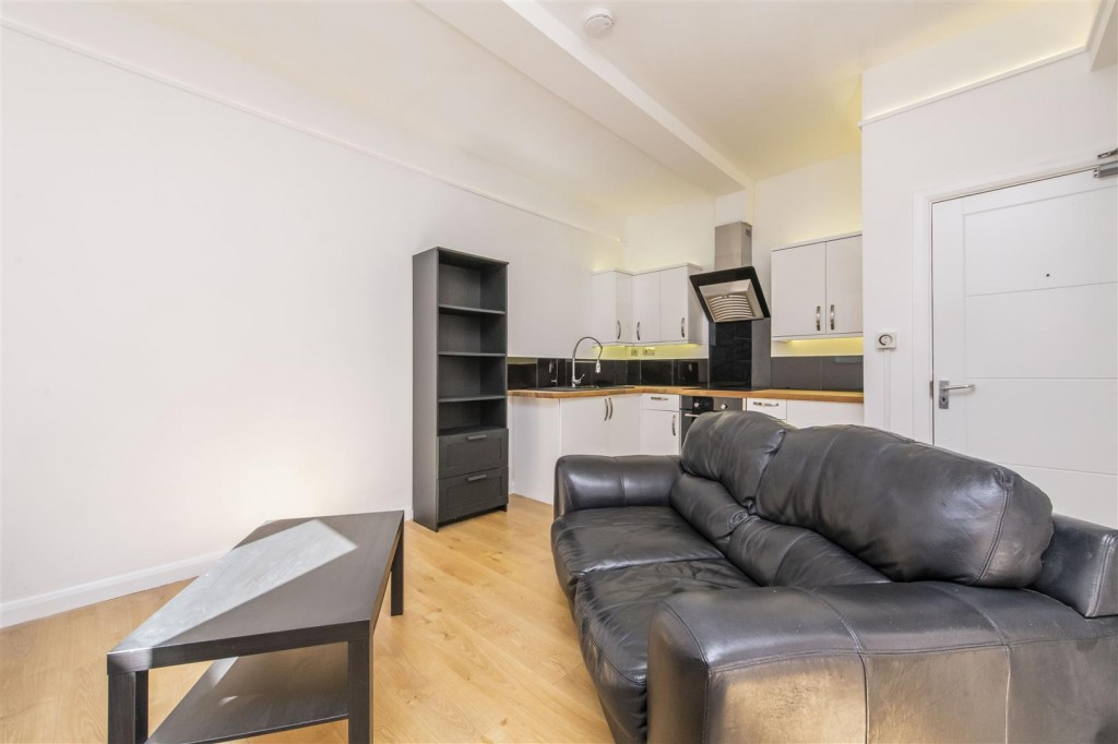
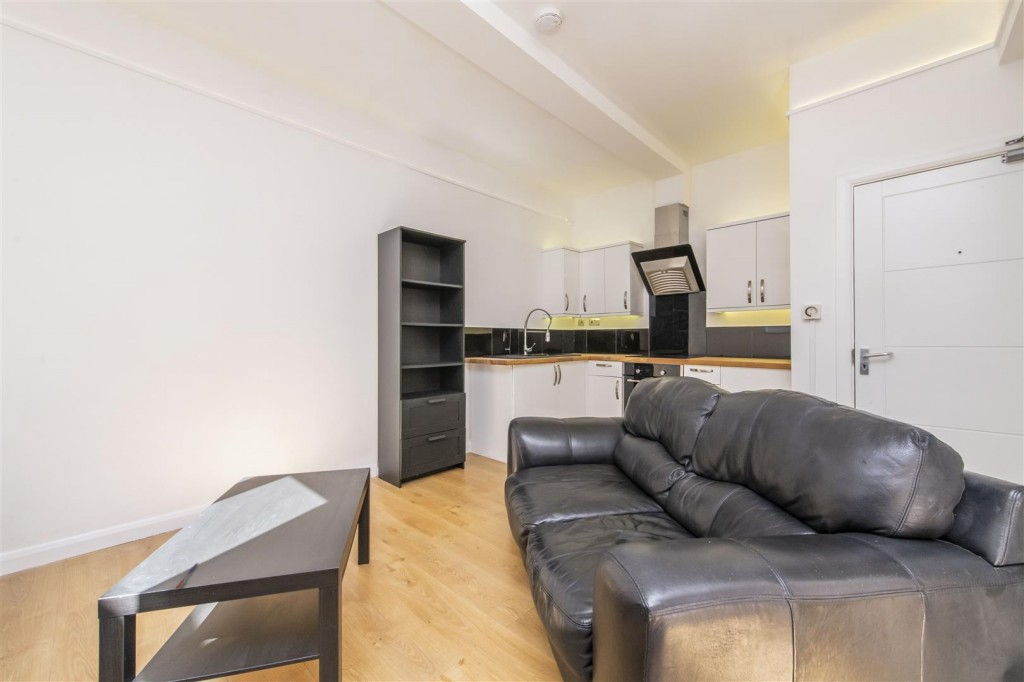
+ pen (187, 574)
